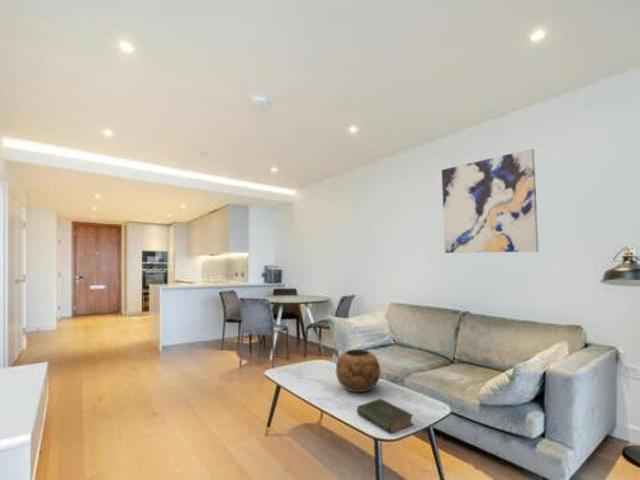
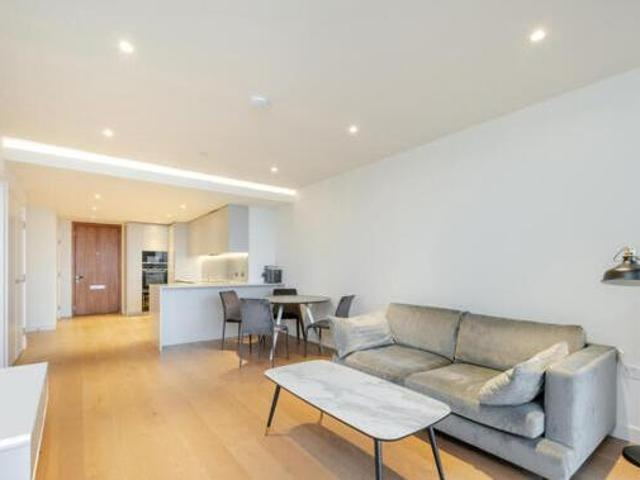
- wall art (484, 206)
- book (384, 415)
- decorative bowl (357, 370)
